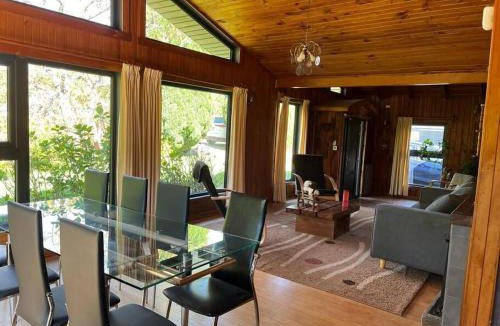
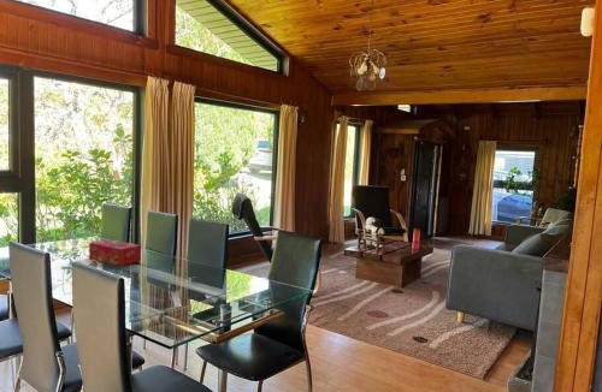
+ tissue box (114, 251)
